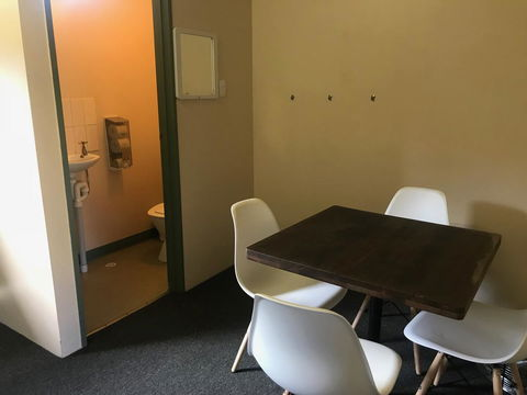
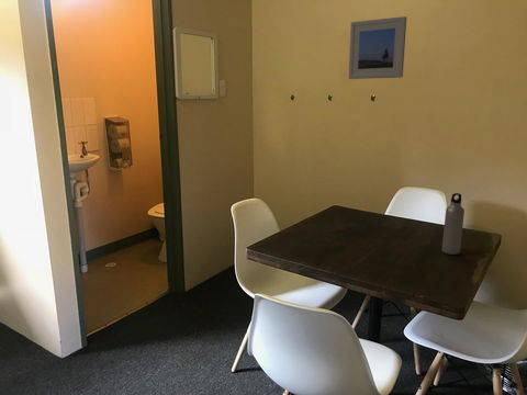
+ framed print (375, 48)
+ water bottle (453, 223)
